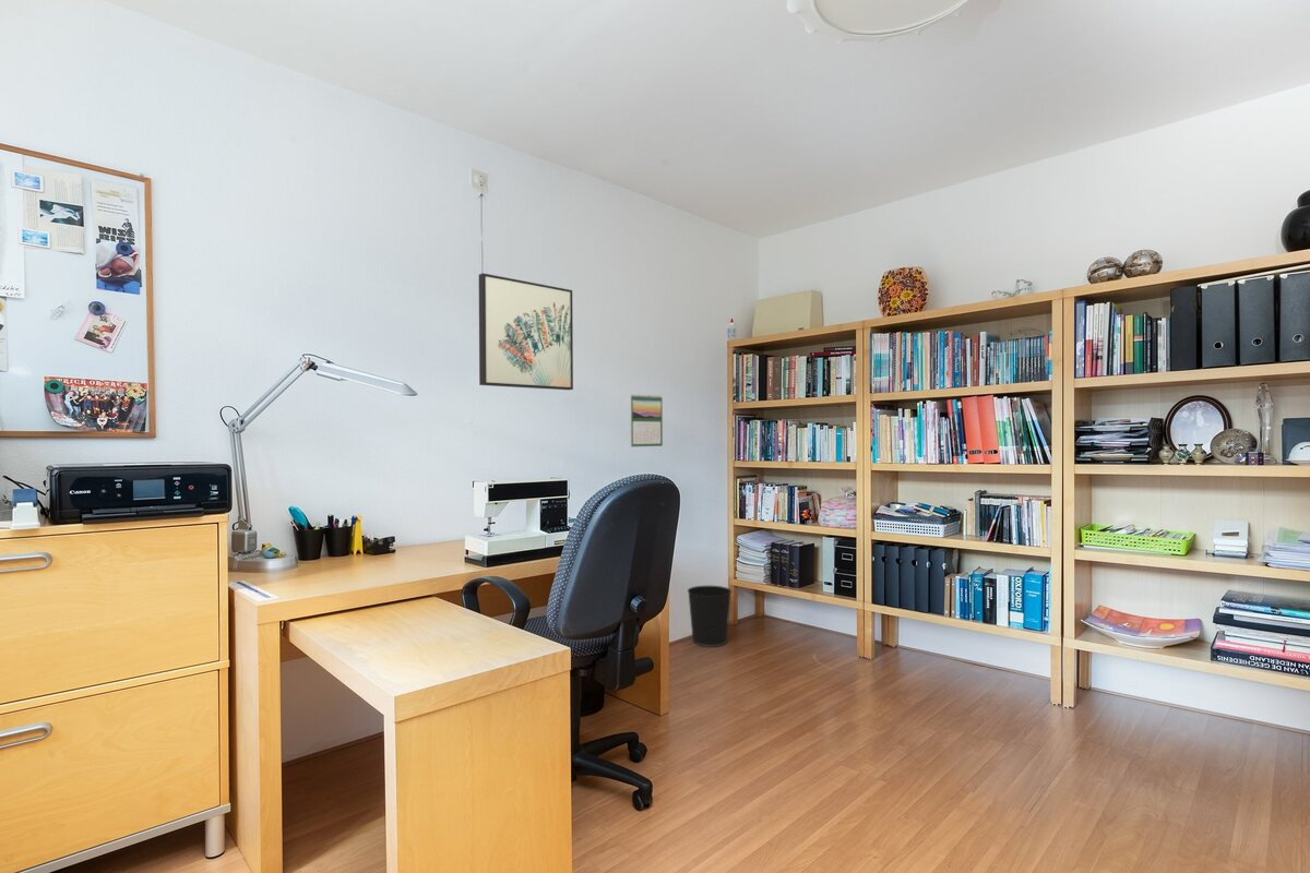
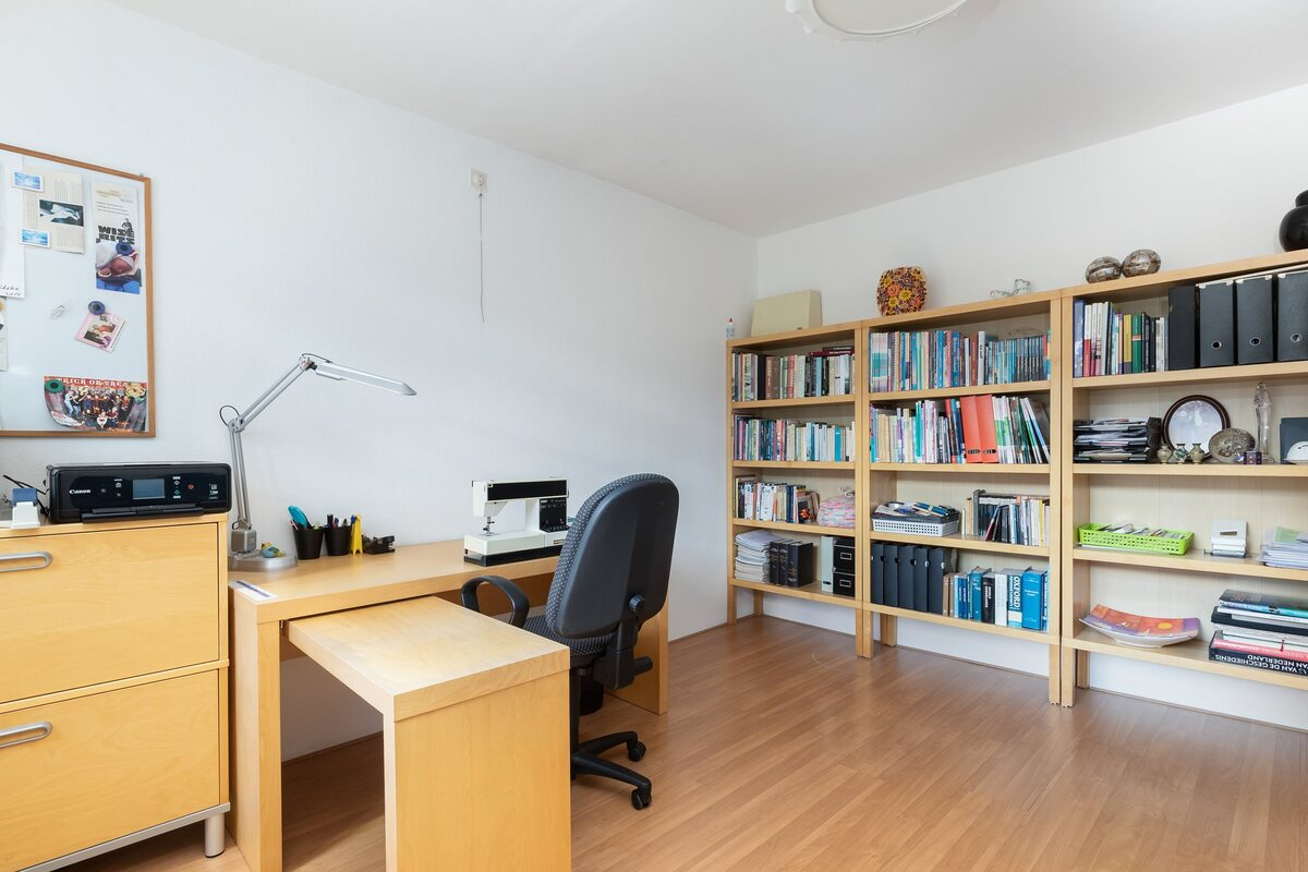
- wall art (528, 335)
- calendar (646, 420)
- wastebasket (710, 615)
